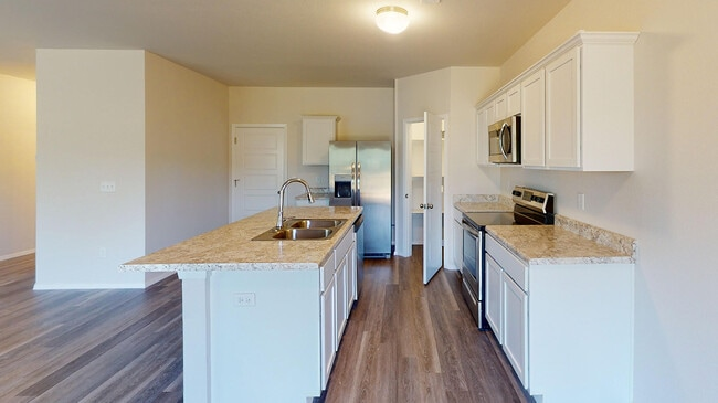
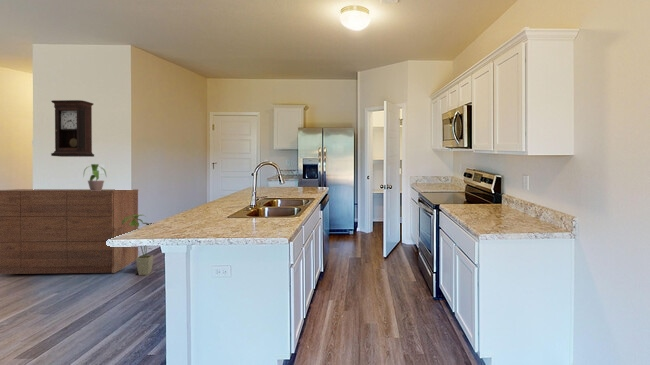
+ dresser (62, 229)
+ pendulum clock (71, 129)
+ house plant (141, 247)
+ potted plant (95, 176)
